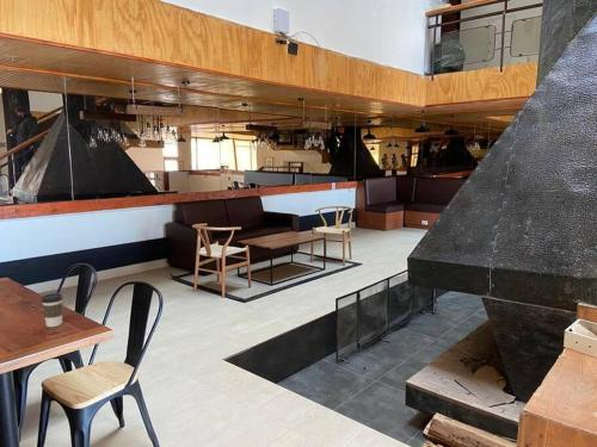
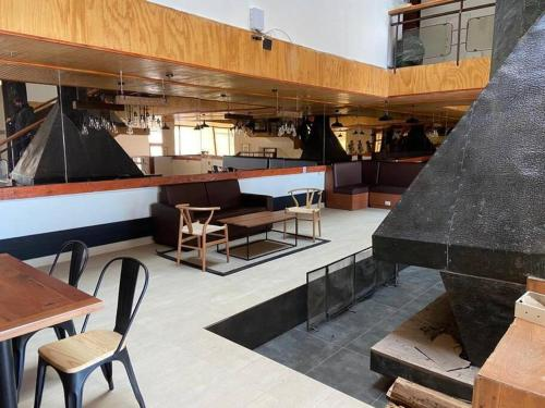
- coffee cup (53, 310)
